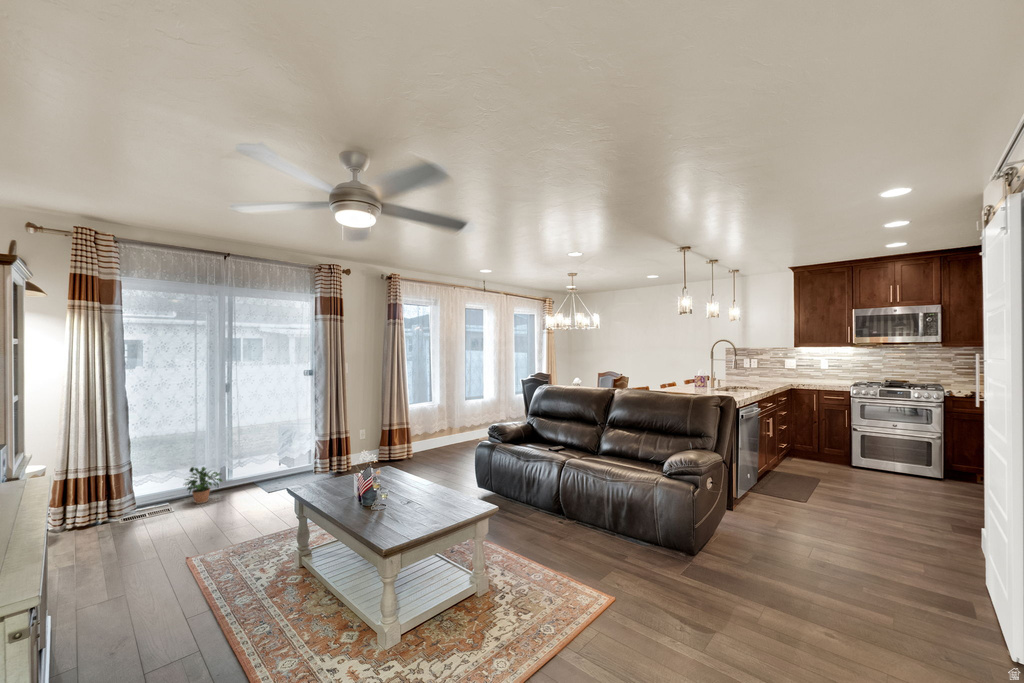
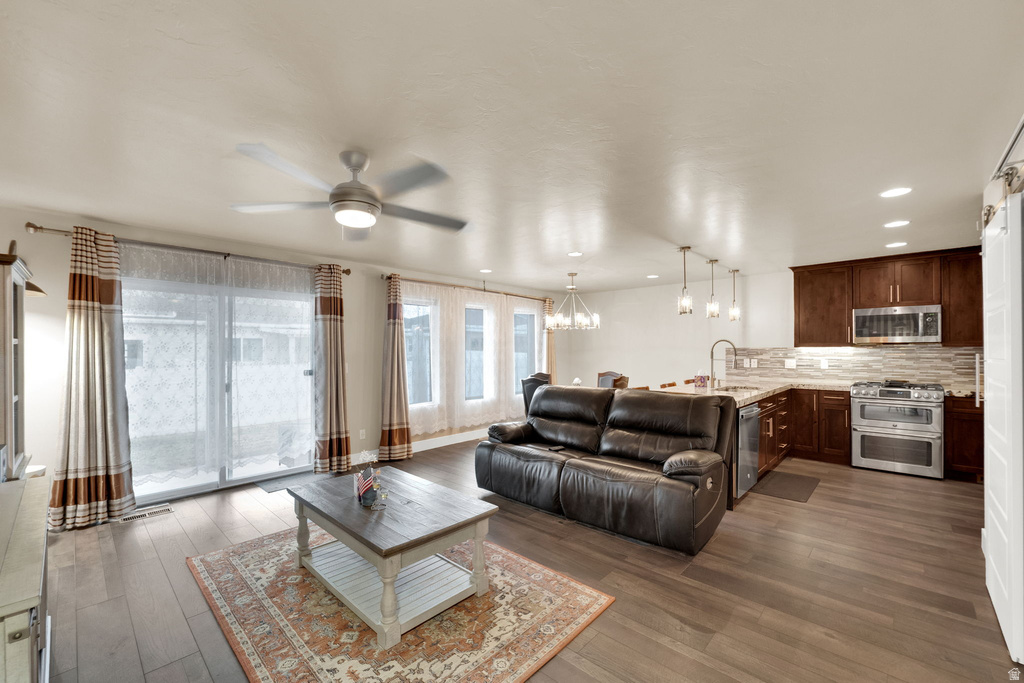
- potted plant (204, 482)
